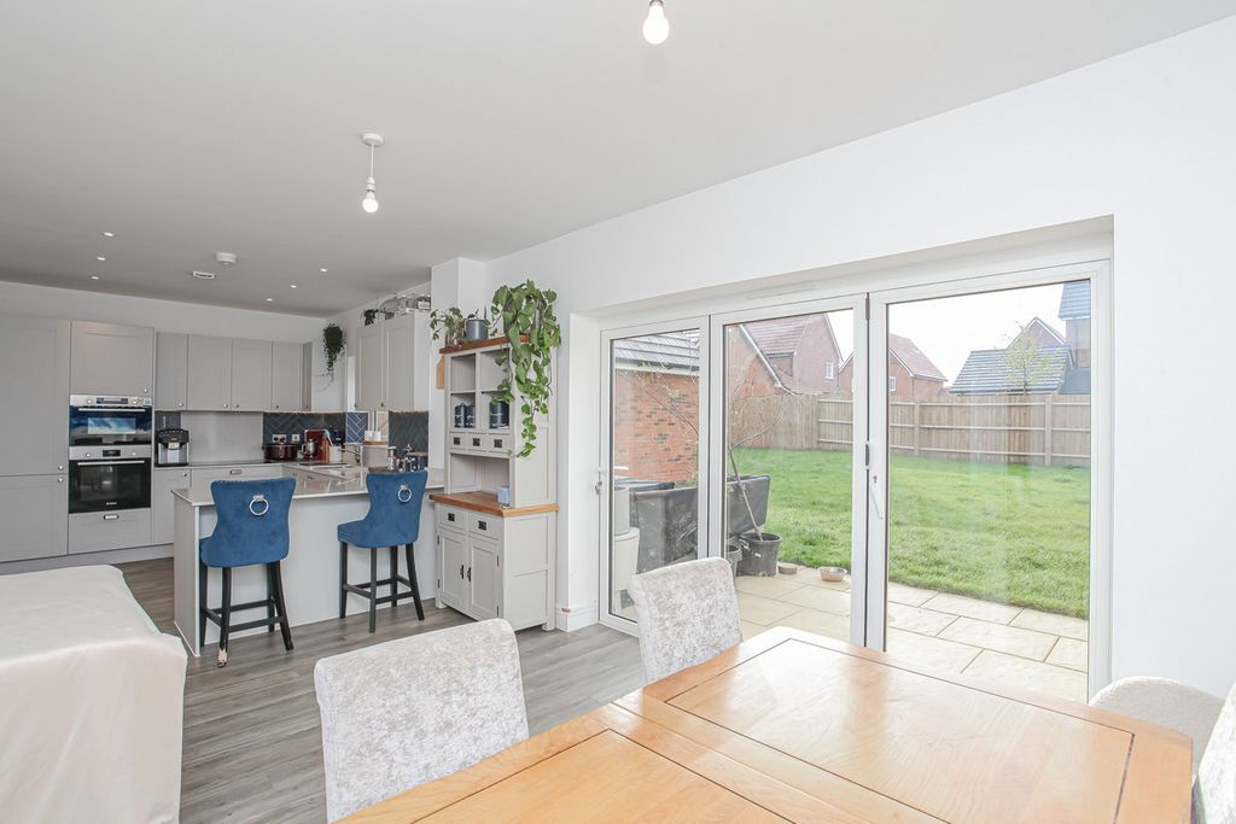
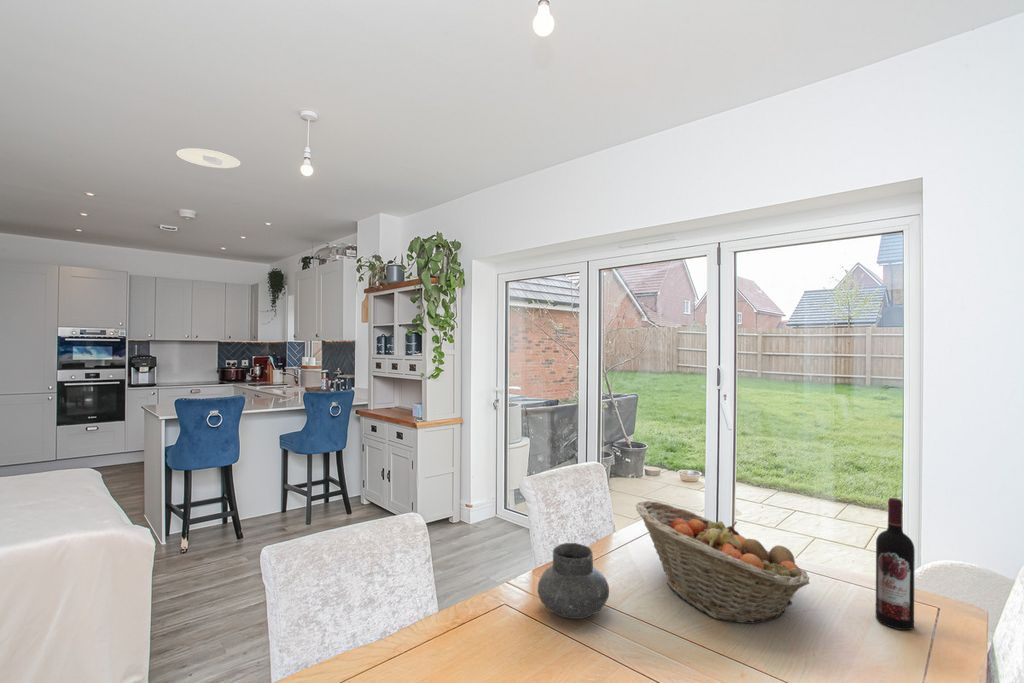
+ vase (572, 579)
+ recessed light (209, 155)
+ wine bottle (894, 560)
+ fruit basket (714, 552)
